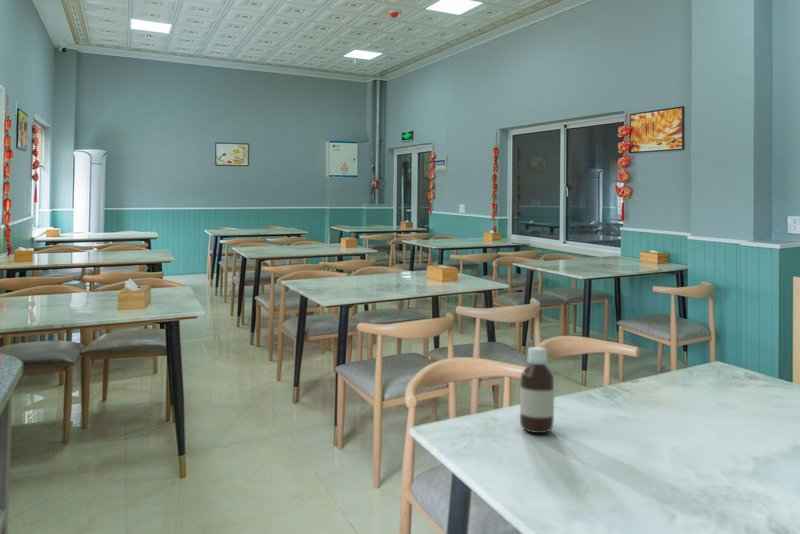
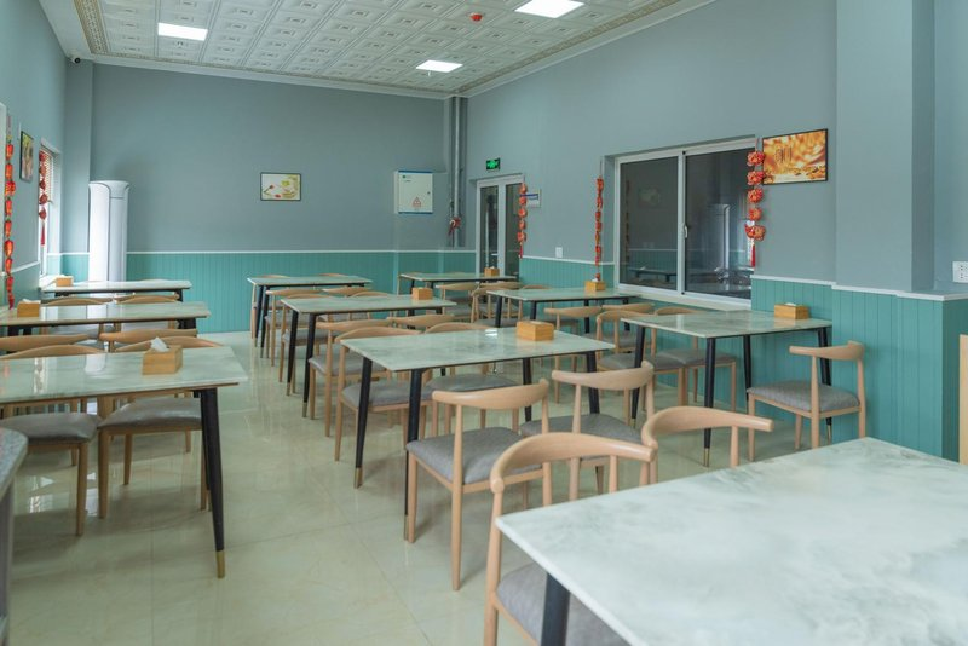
- bottle (537, 389)
